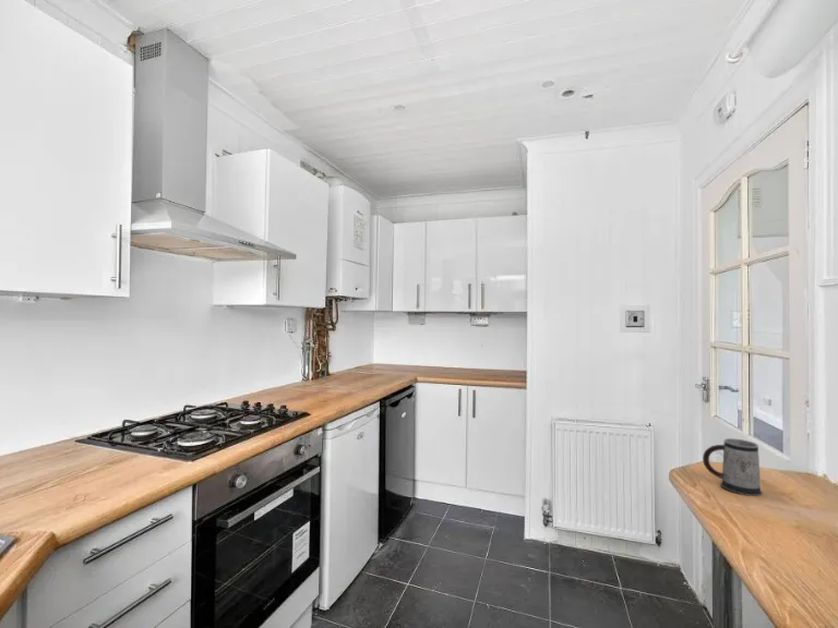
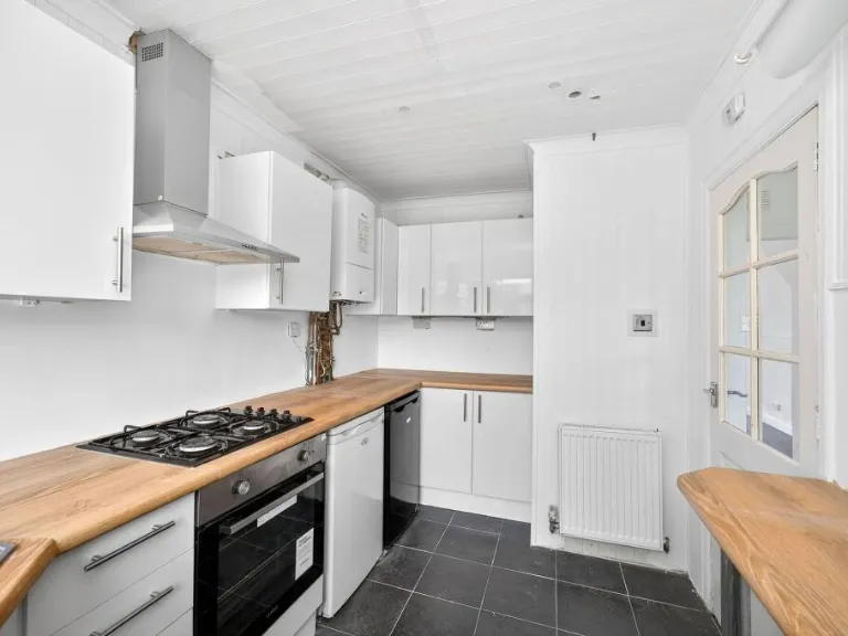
- mug (731, 463)
